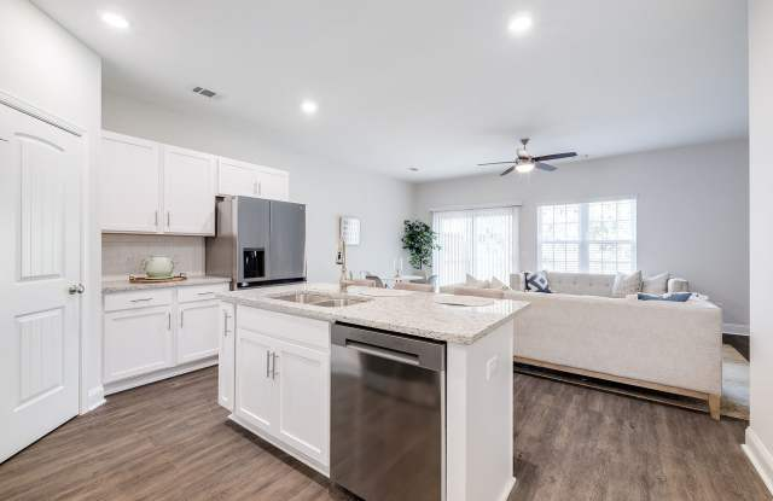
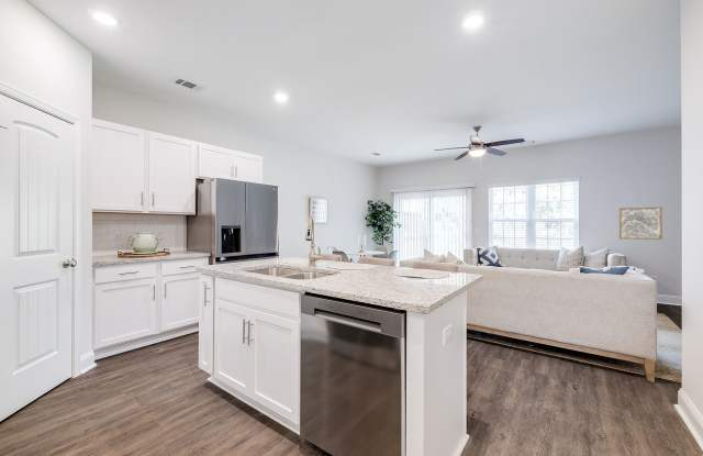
+ wall art (639, 223)
